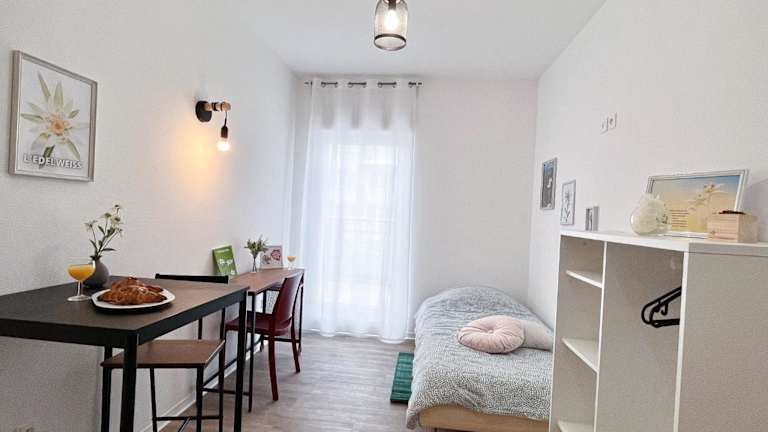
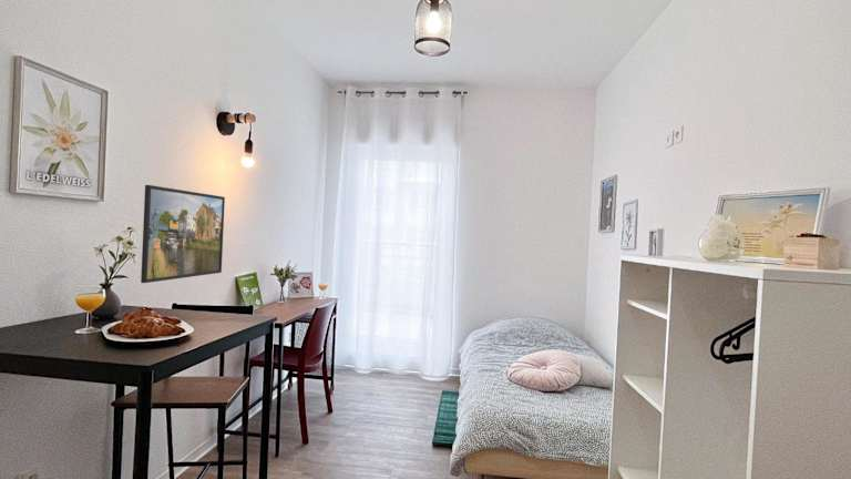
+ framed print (187, 234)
